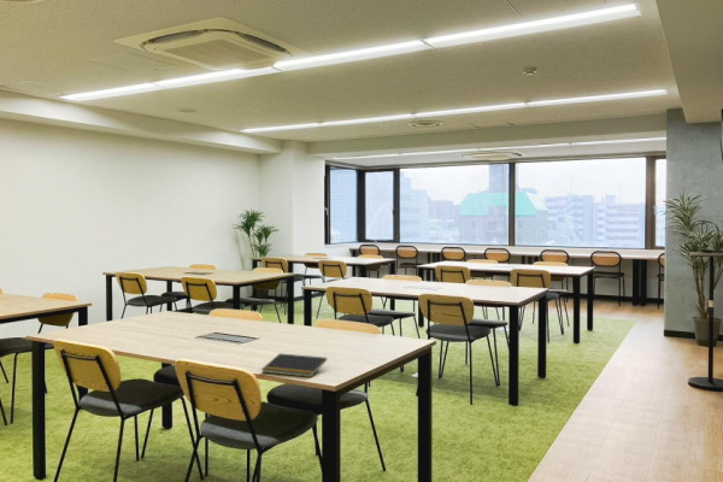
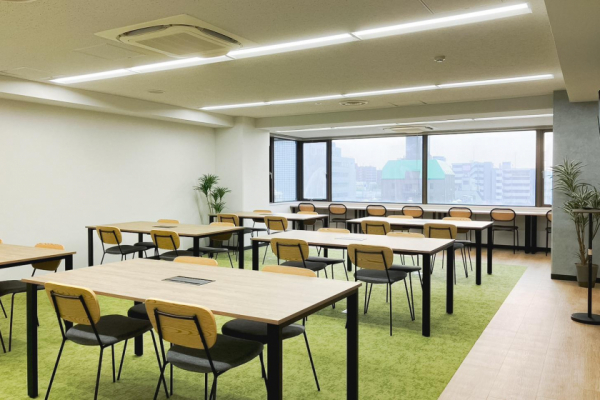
- notepad (294, 364)
